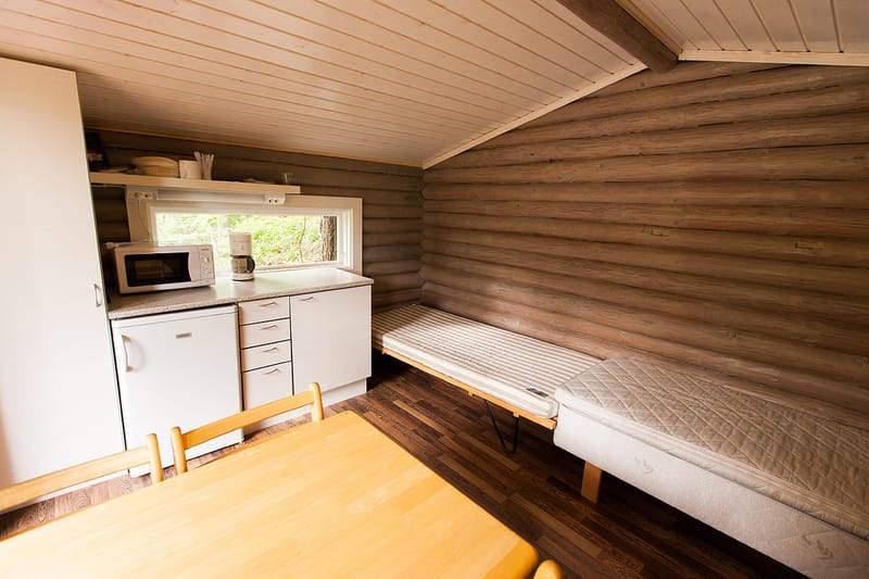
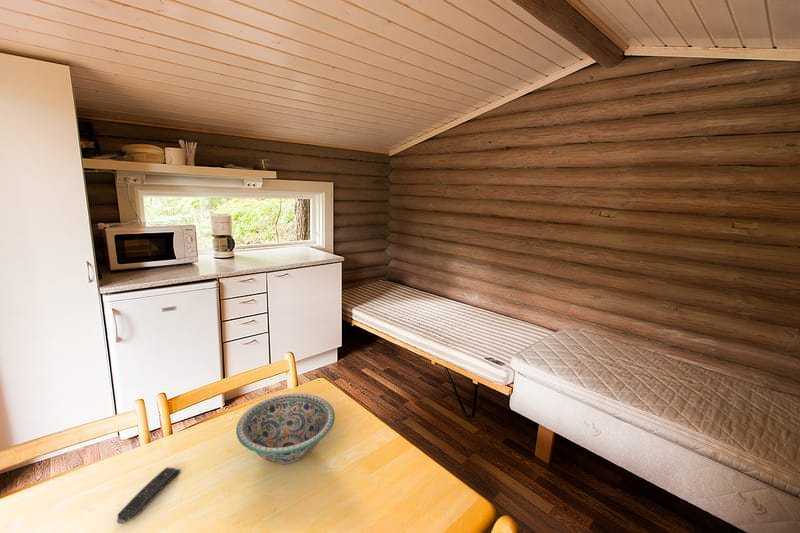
+ remote control (148, 493)
+ decorative bowl (287, 434)
